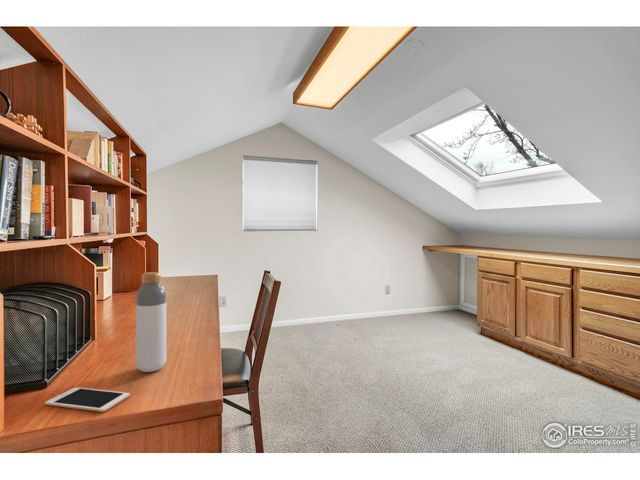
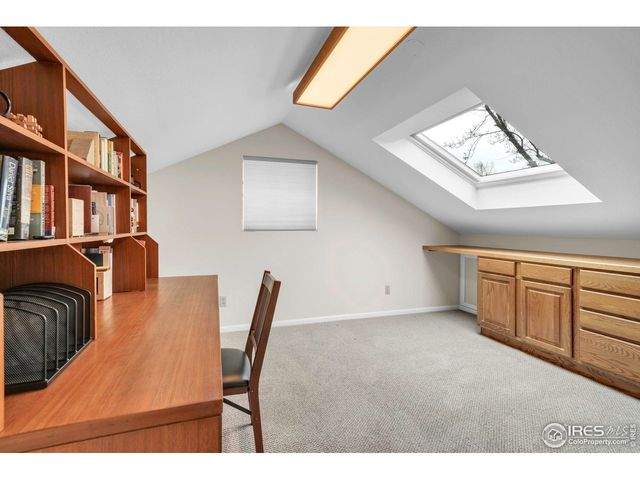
- bottle (151, 320)
- cell phone (88, 398)
